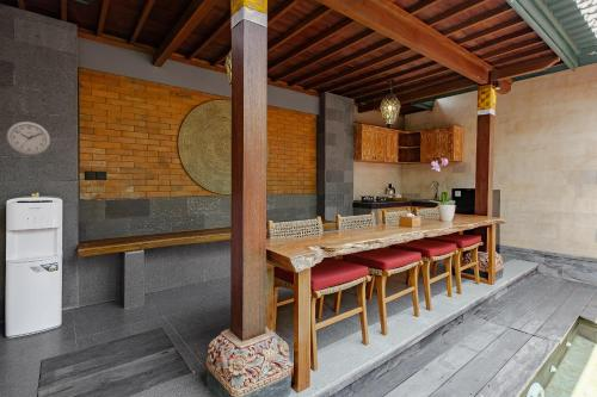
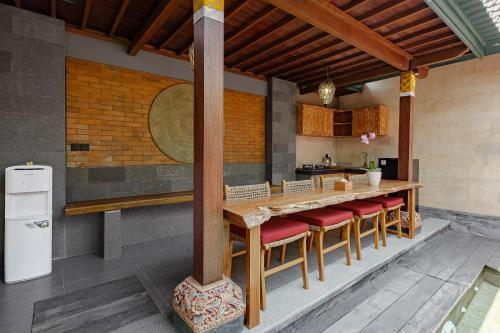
- wall clock (29, 138)
